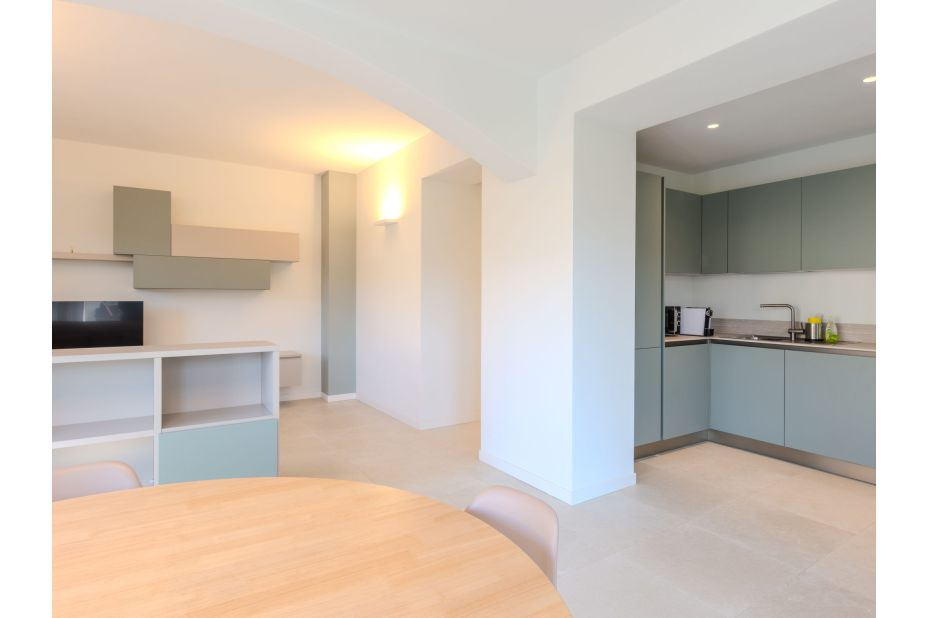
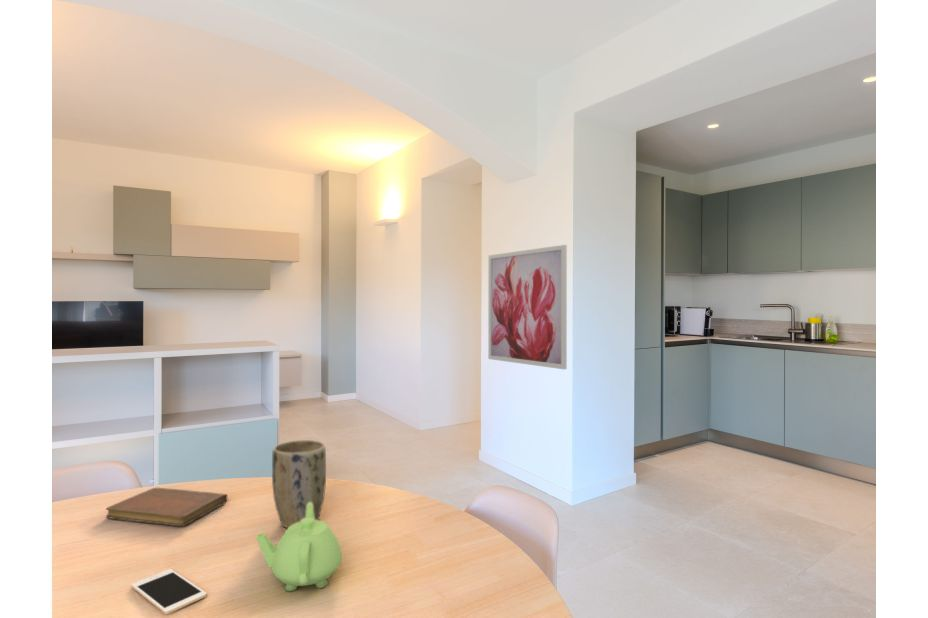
+ cell phone (168, 589)
+ notebook (168, 504)
+ teapot (300, 547)
+ wall art (524, 307)
+ plant pot (299, 483)
